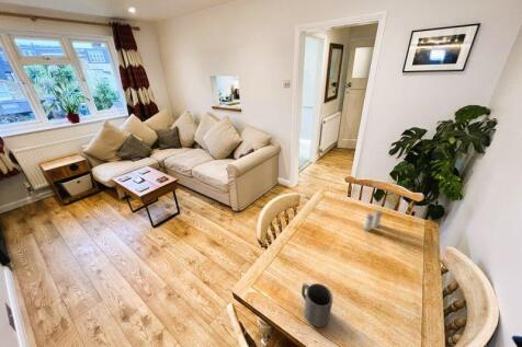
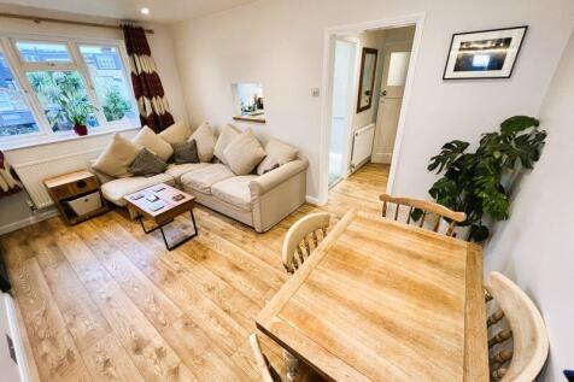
- mug (314, 301)
- salt and pepper shaker (373, 220)
